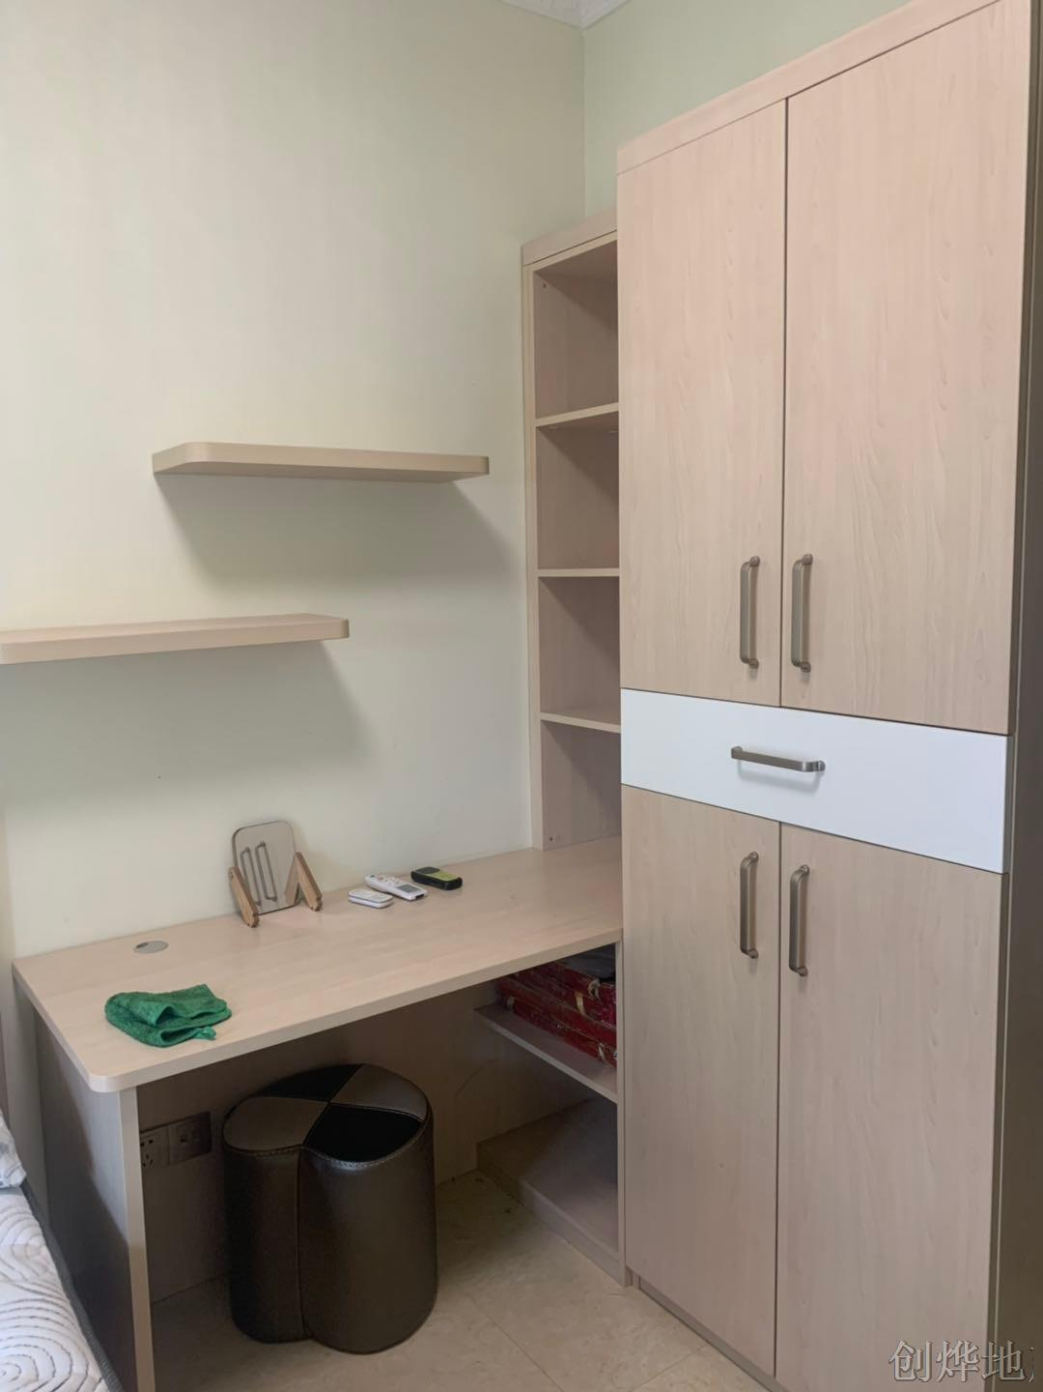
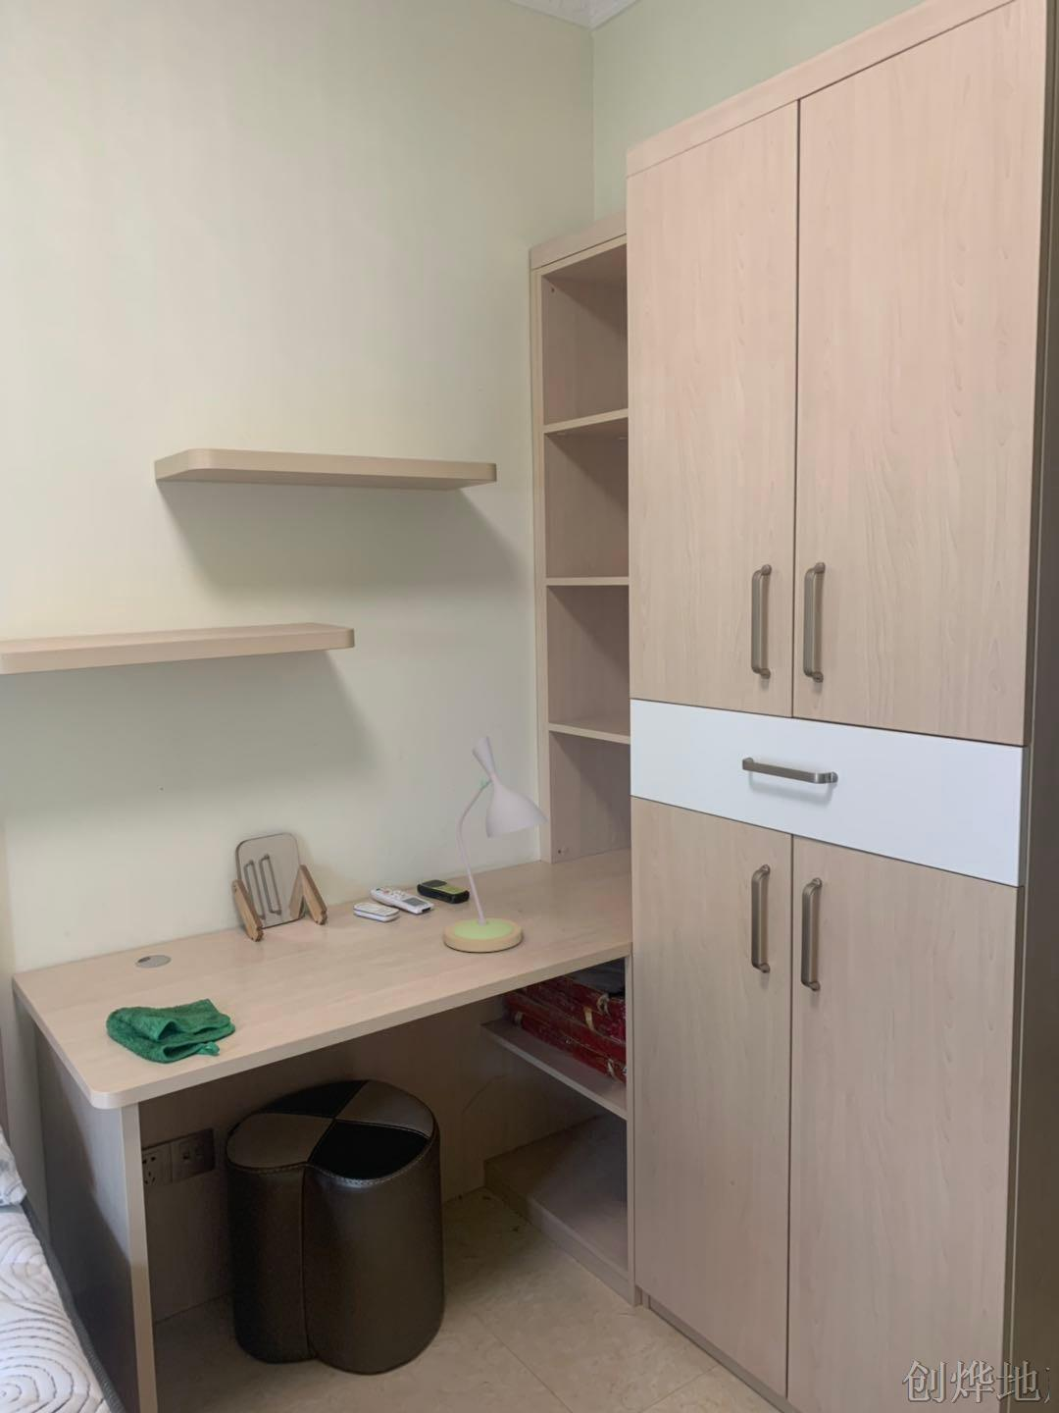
+ desk lamp (494, 836)
